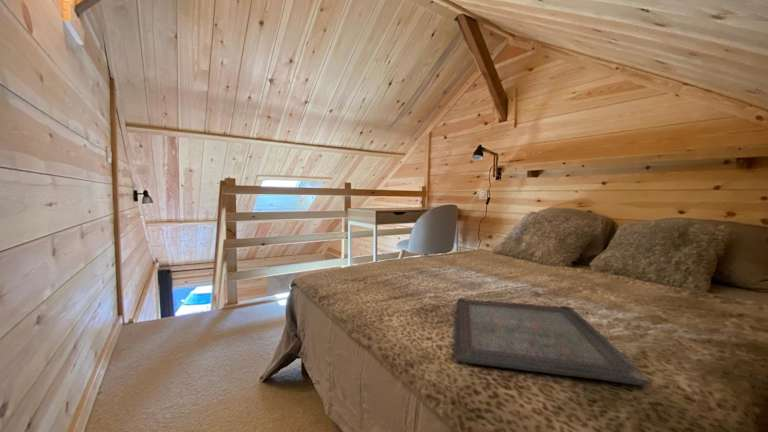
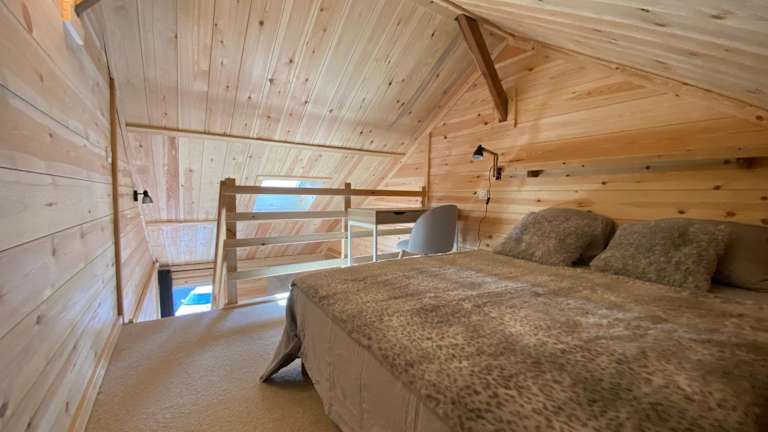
- serving tray (526, 329)
